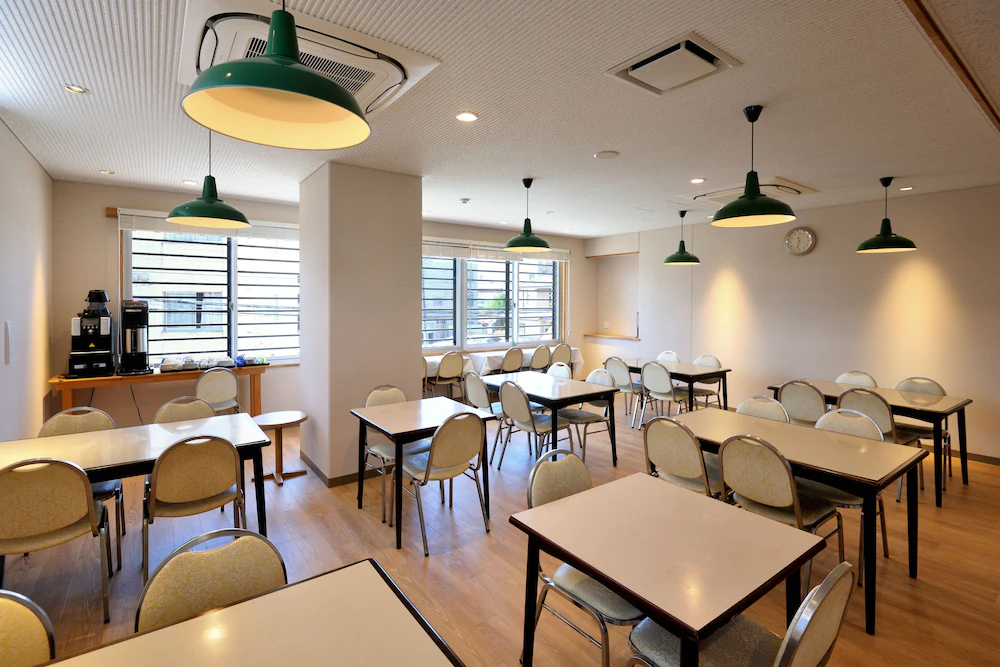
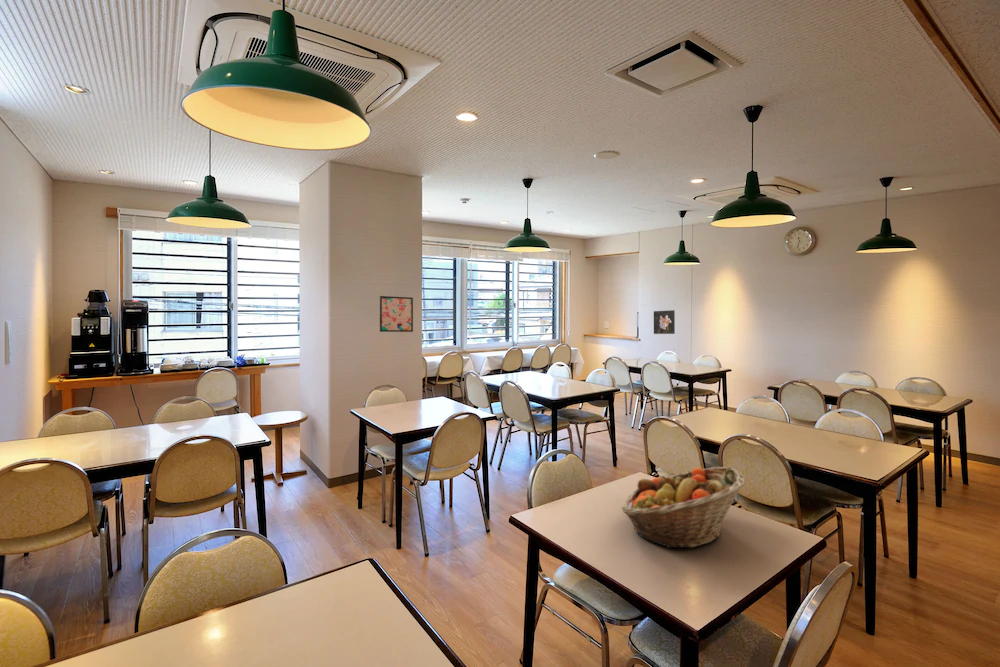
+ wall art (396, 314)
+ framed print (663, 322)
+ fruit basket (682, 500)
